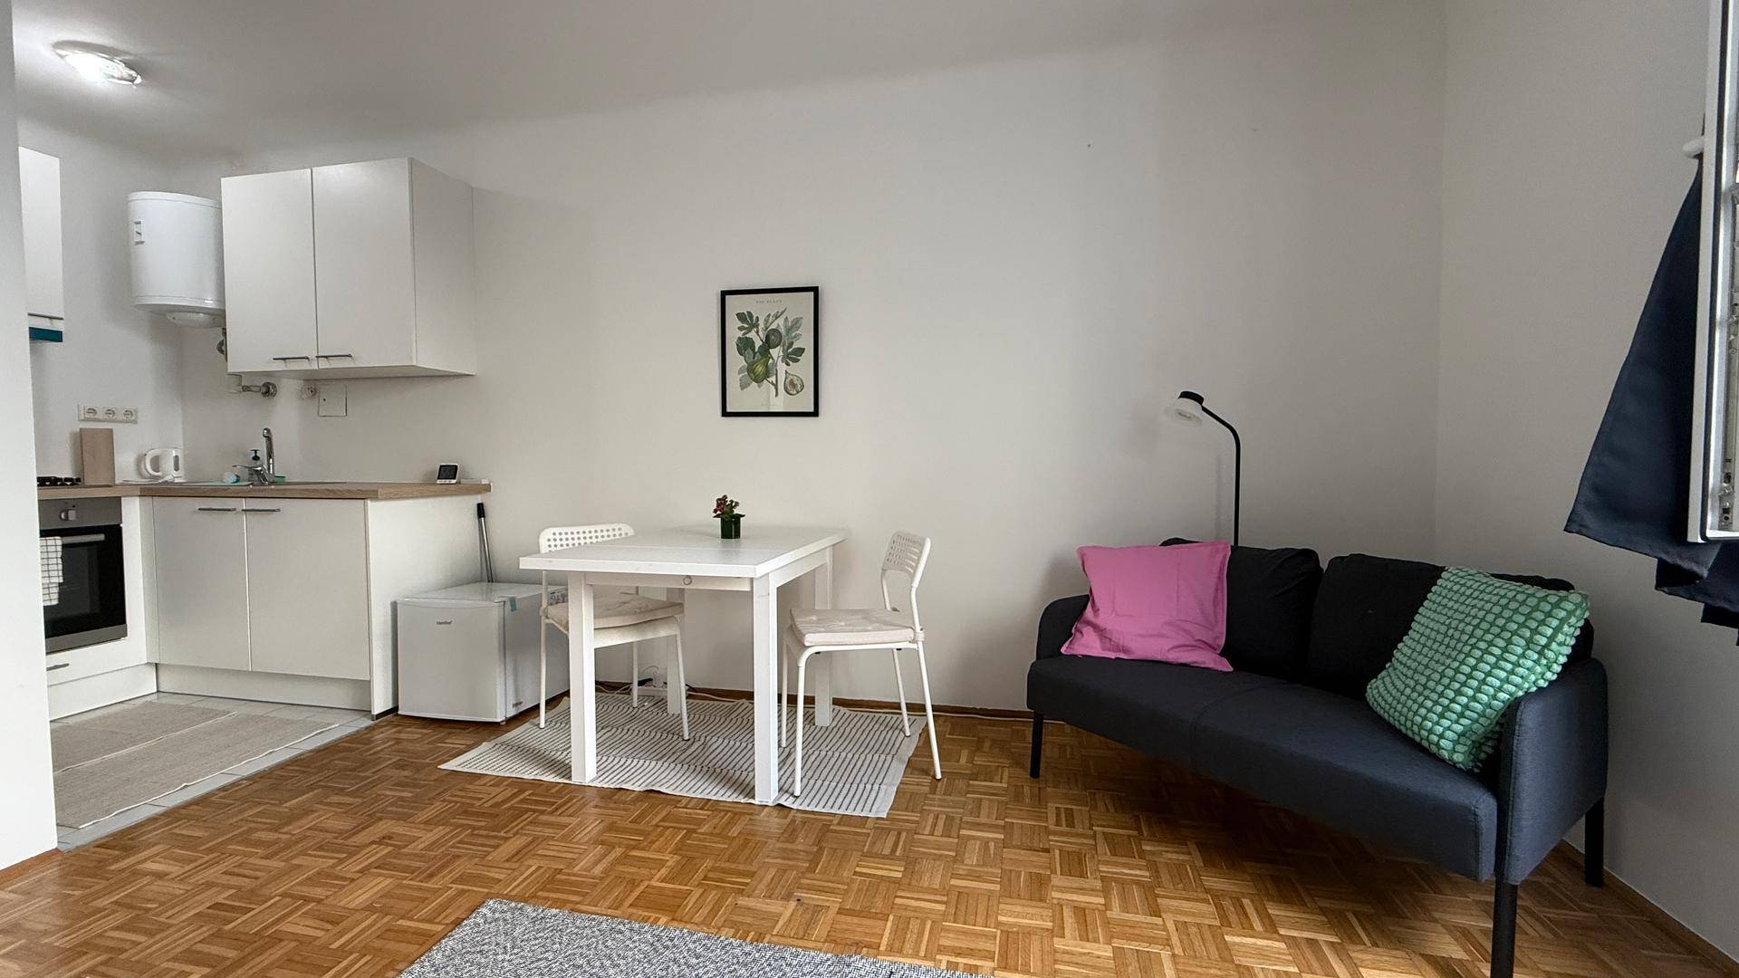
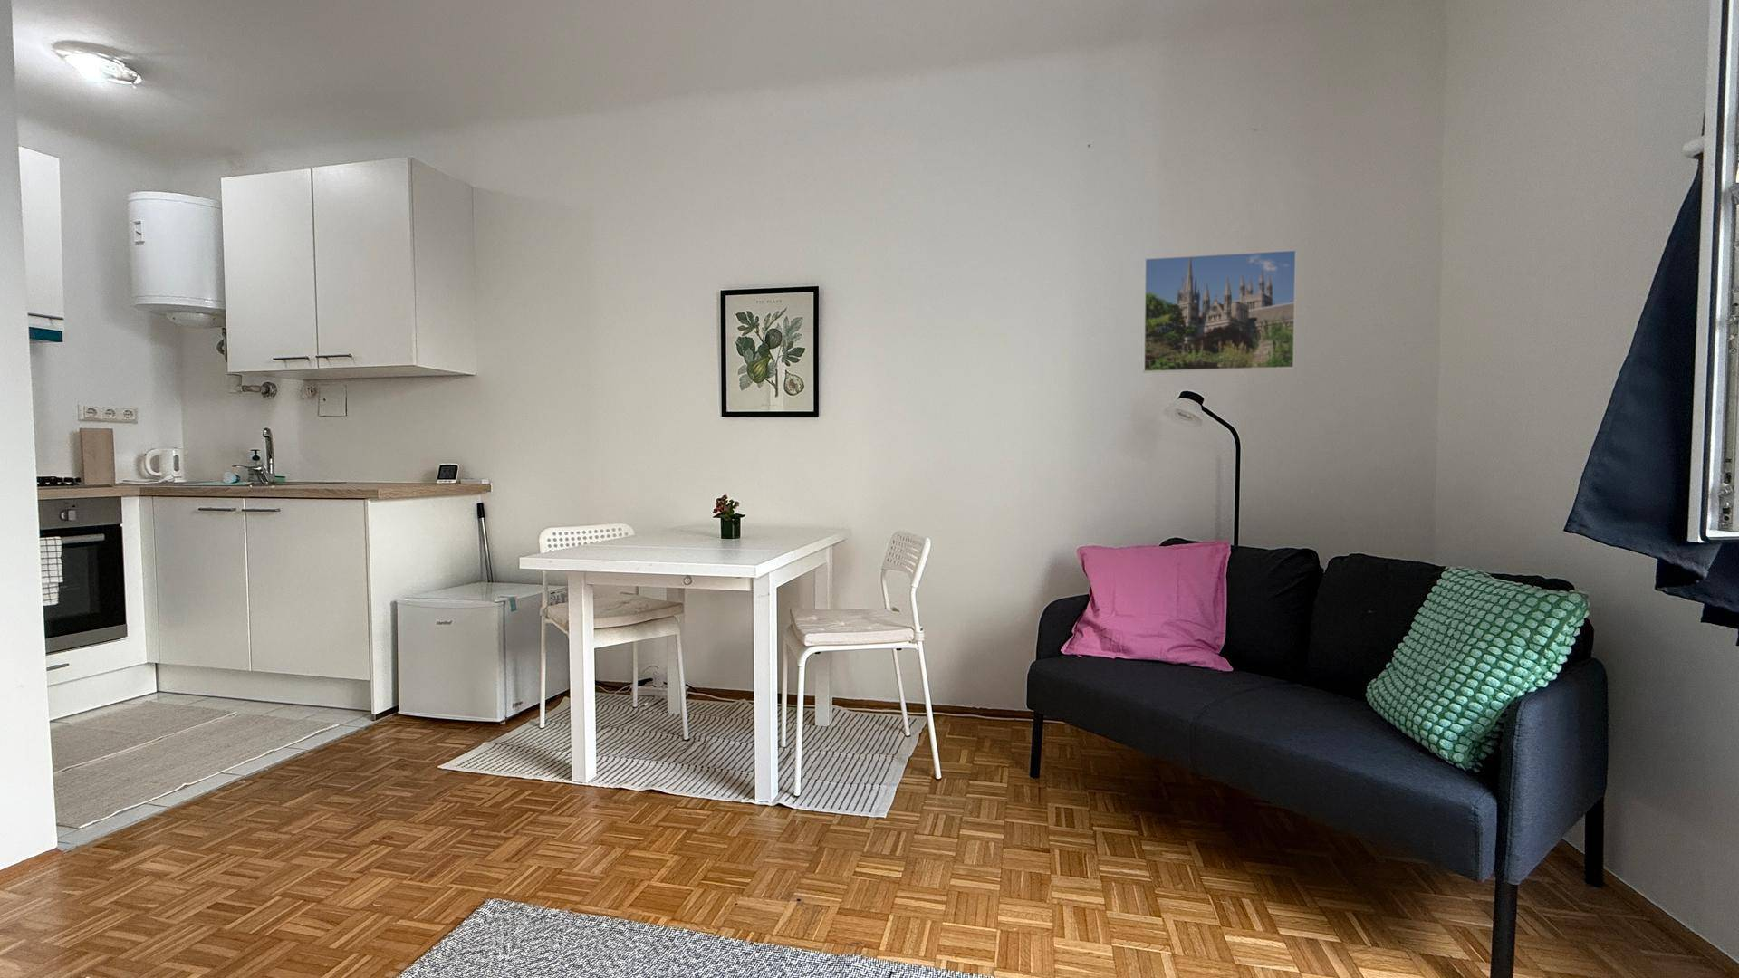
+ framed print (1217, 313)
